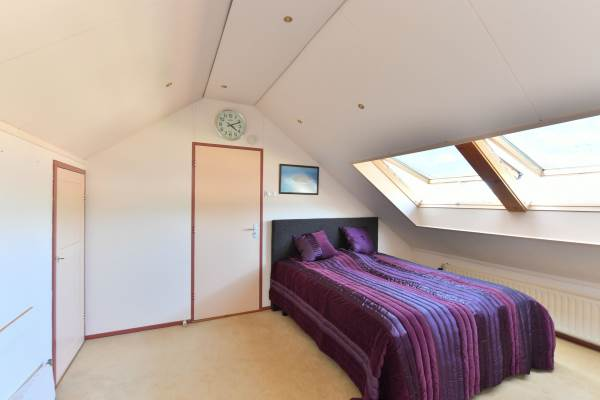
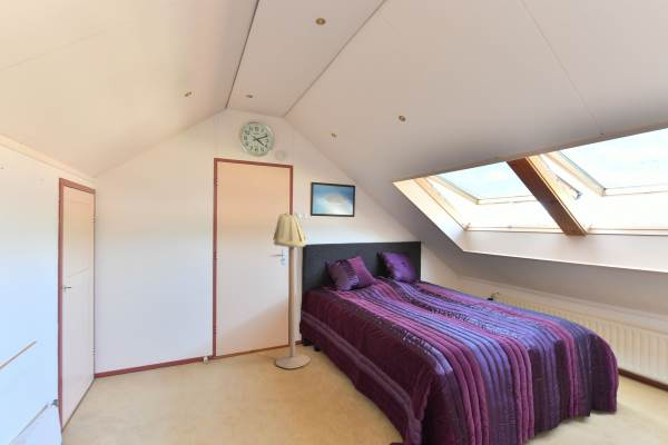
+ floor lamp (289, 285)
